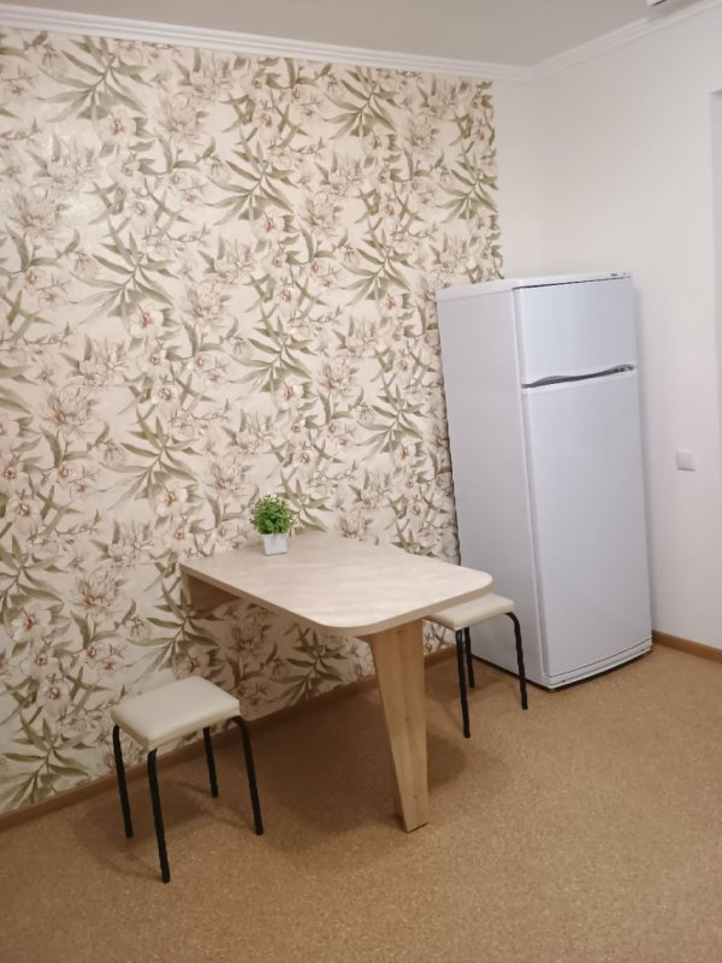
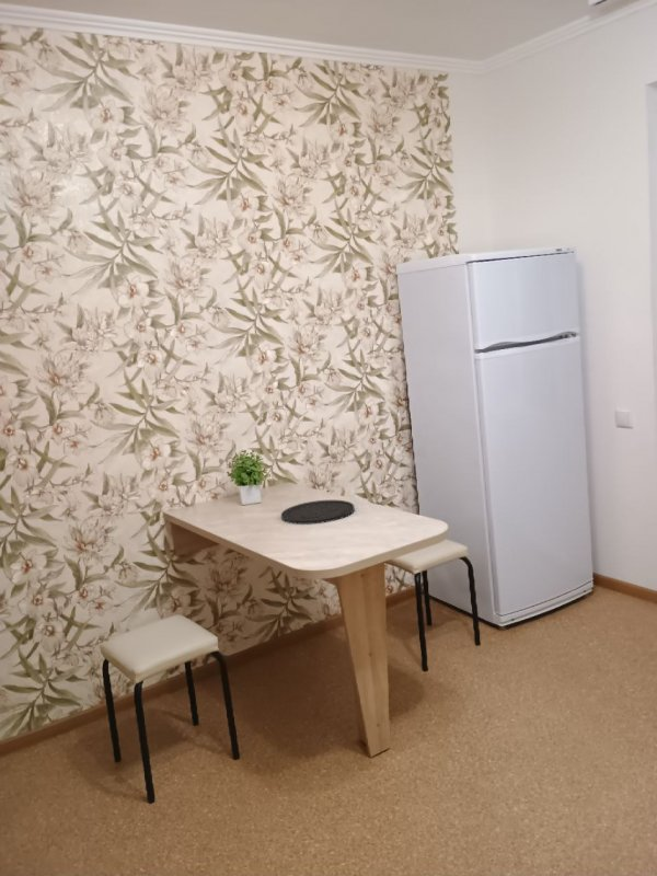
+ plate (318, 511)
